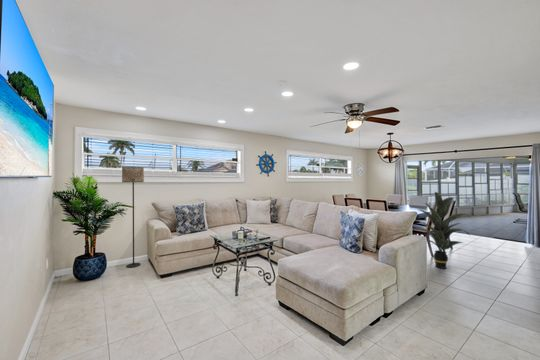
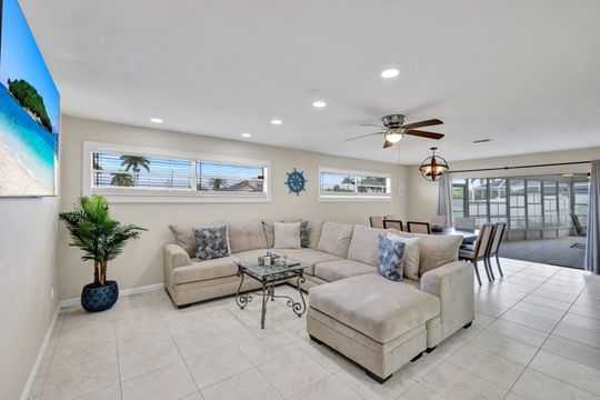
- indoor plant (441, 229)
- floor lamp (133, 216)
